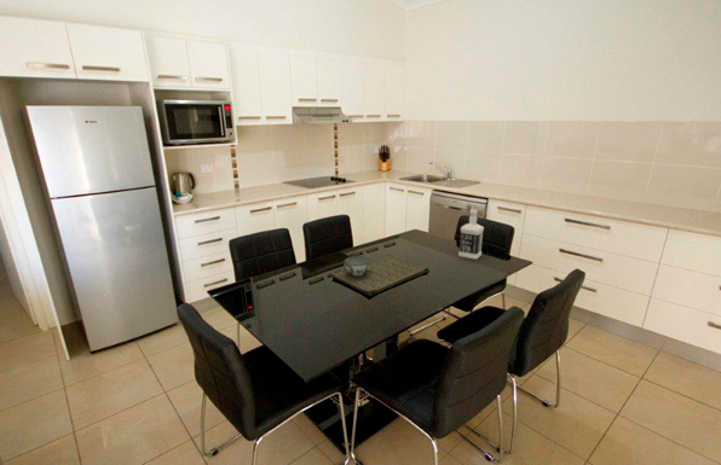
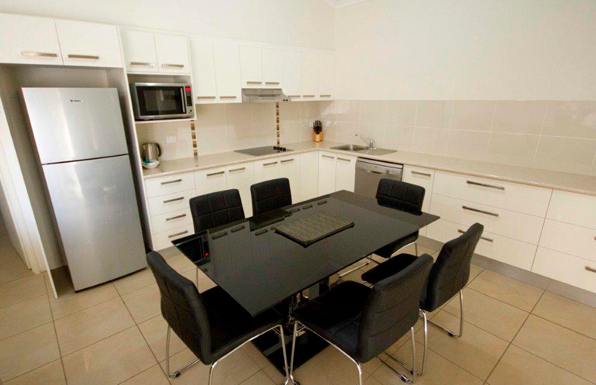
- bowl (357, 267)
- bottle (472, 232)
